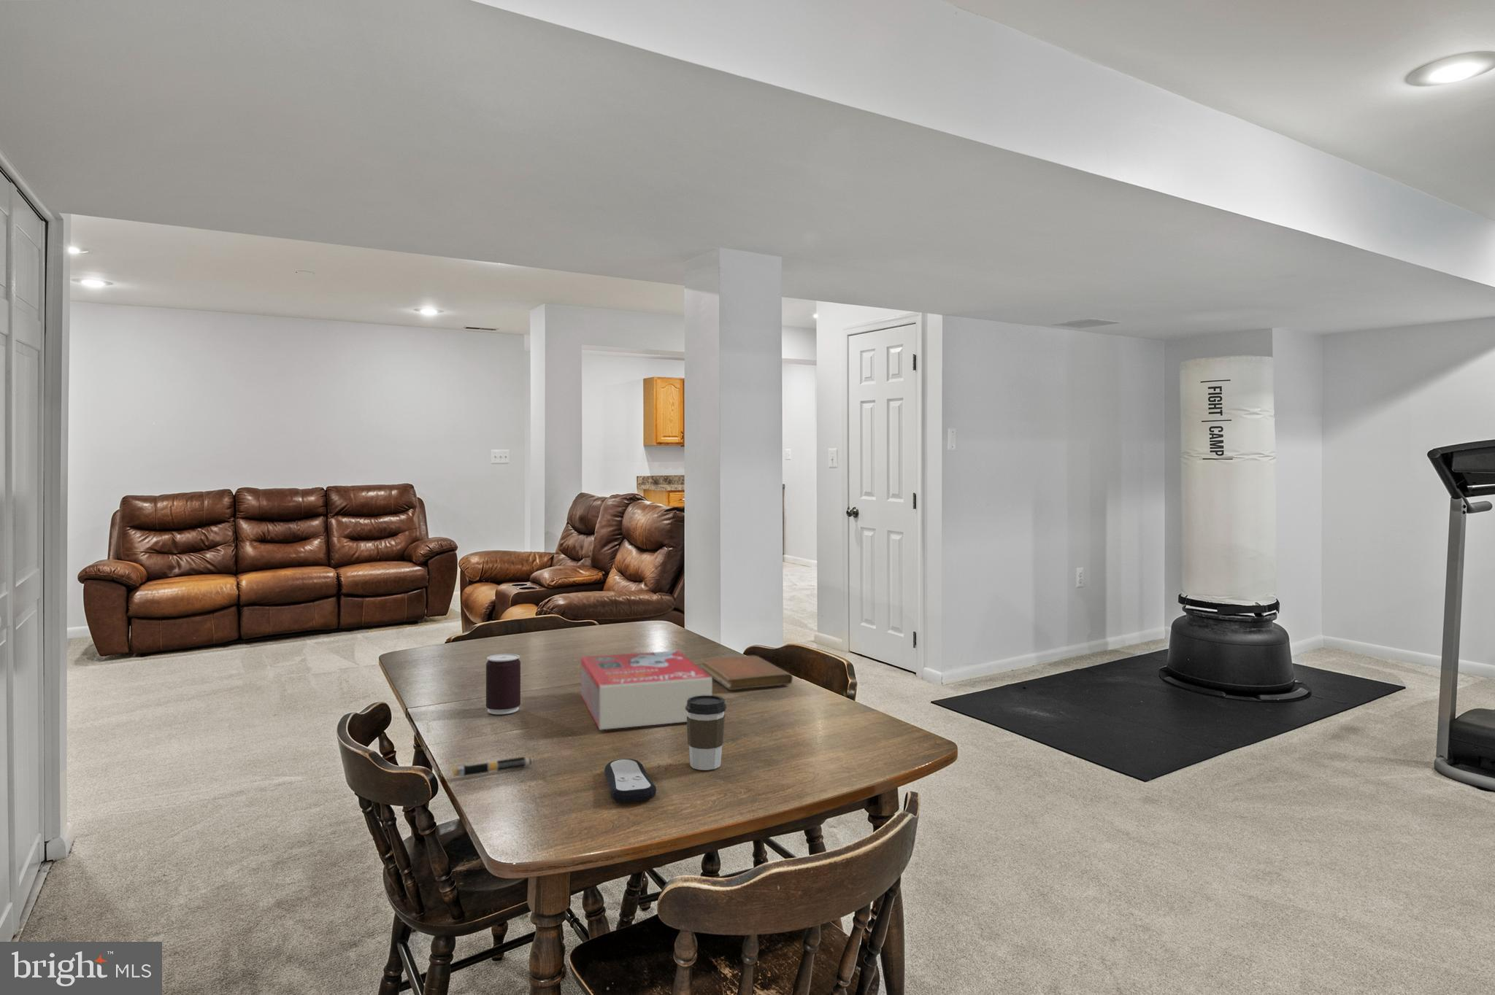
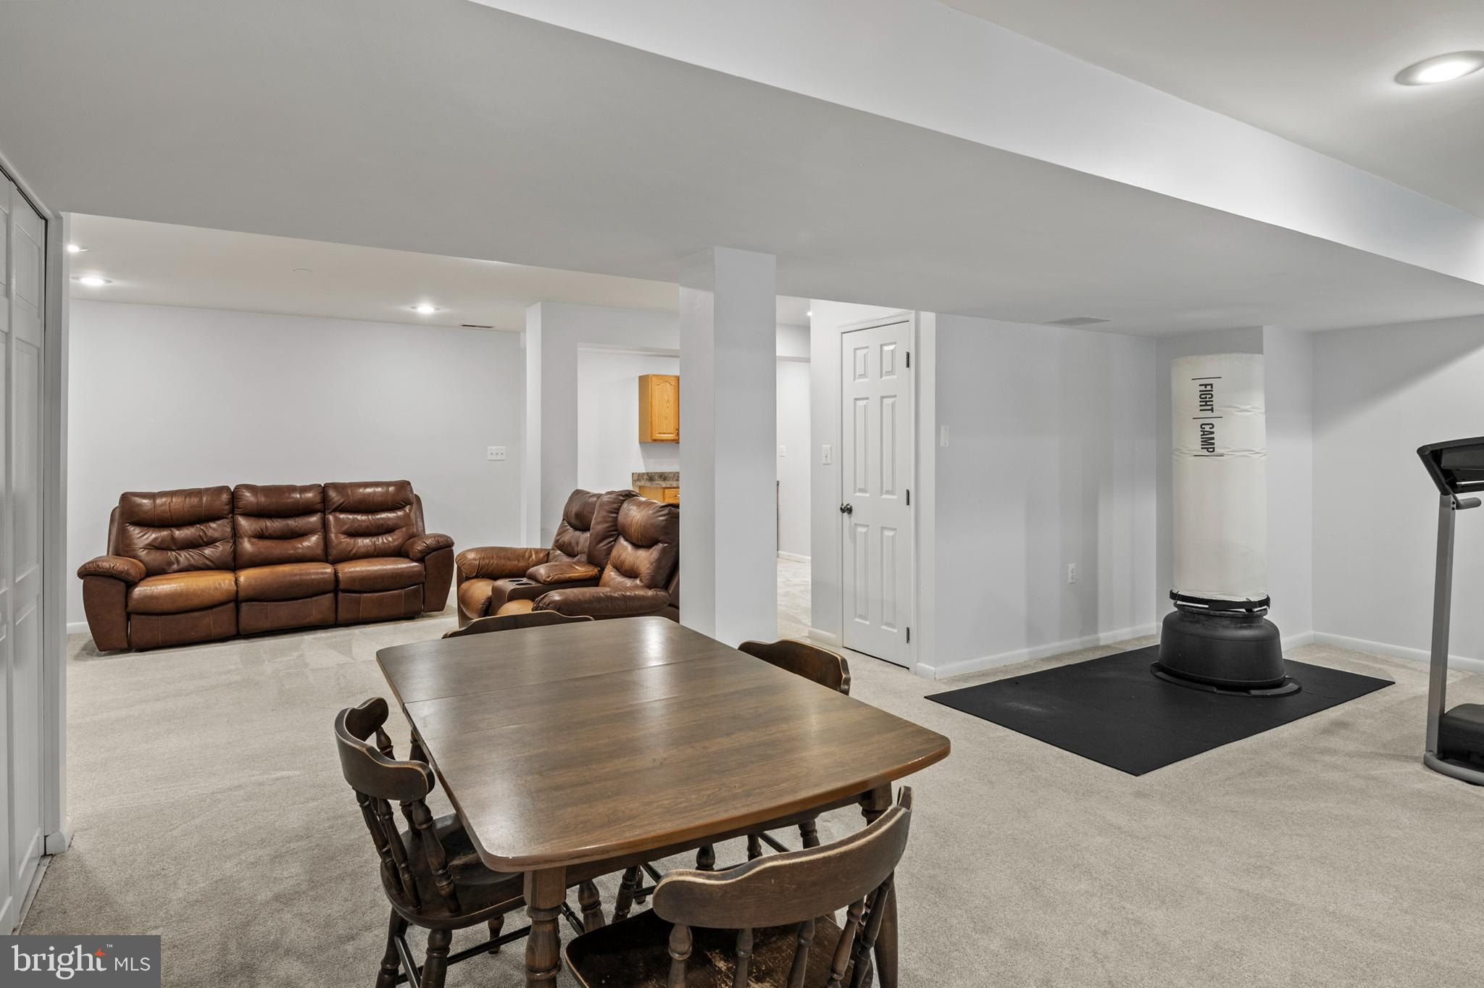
- pen (494, 766)
- remote control (628, 778)
- coffee cup (705, 732)
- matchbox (642, 685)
- notebook (744, 671)
- beverage can (503, 684)
